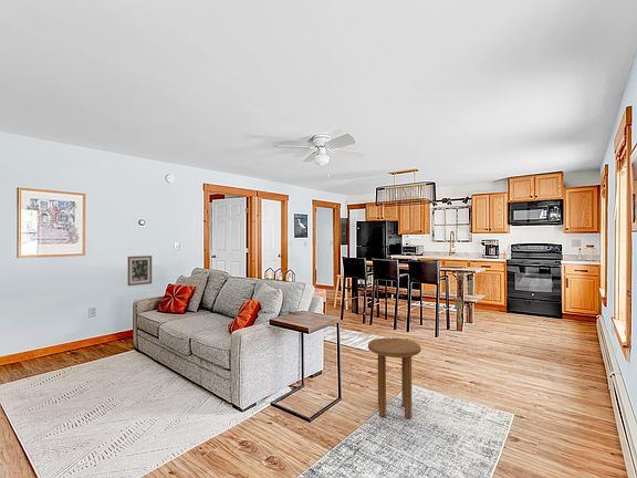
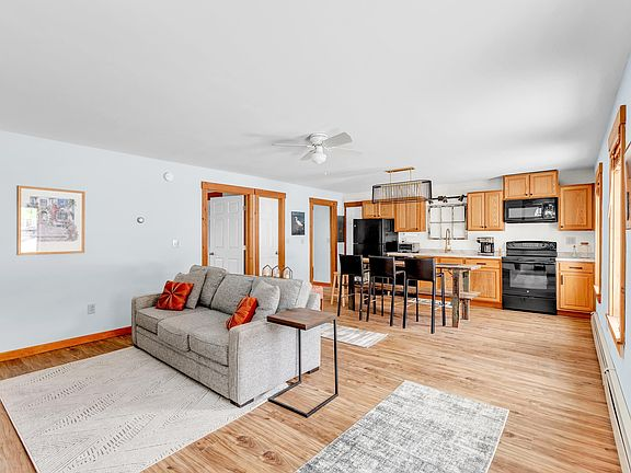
- wall art (139, 270)
- side table (401, 377)
